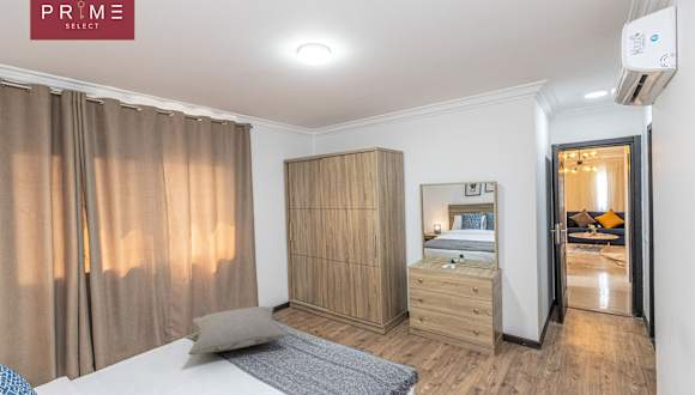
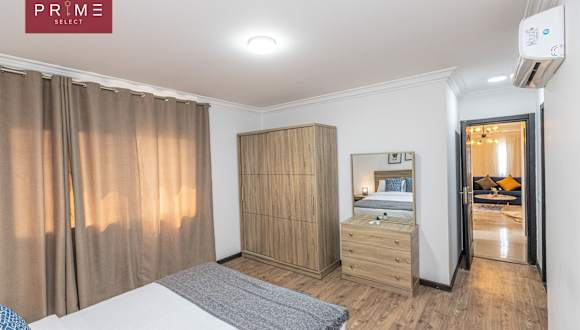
- pillow (237, 327)
